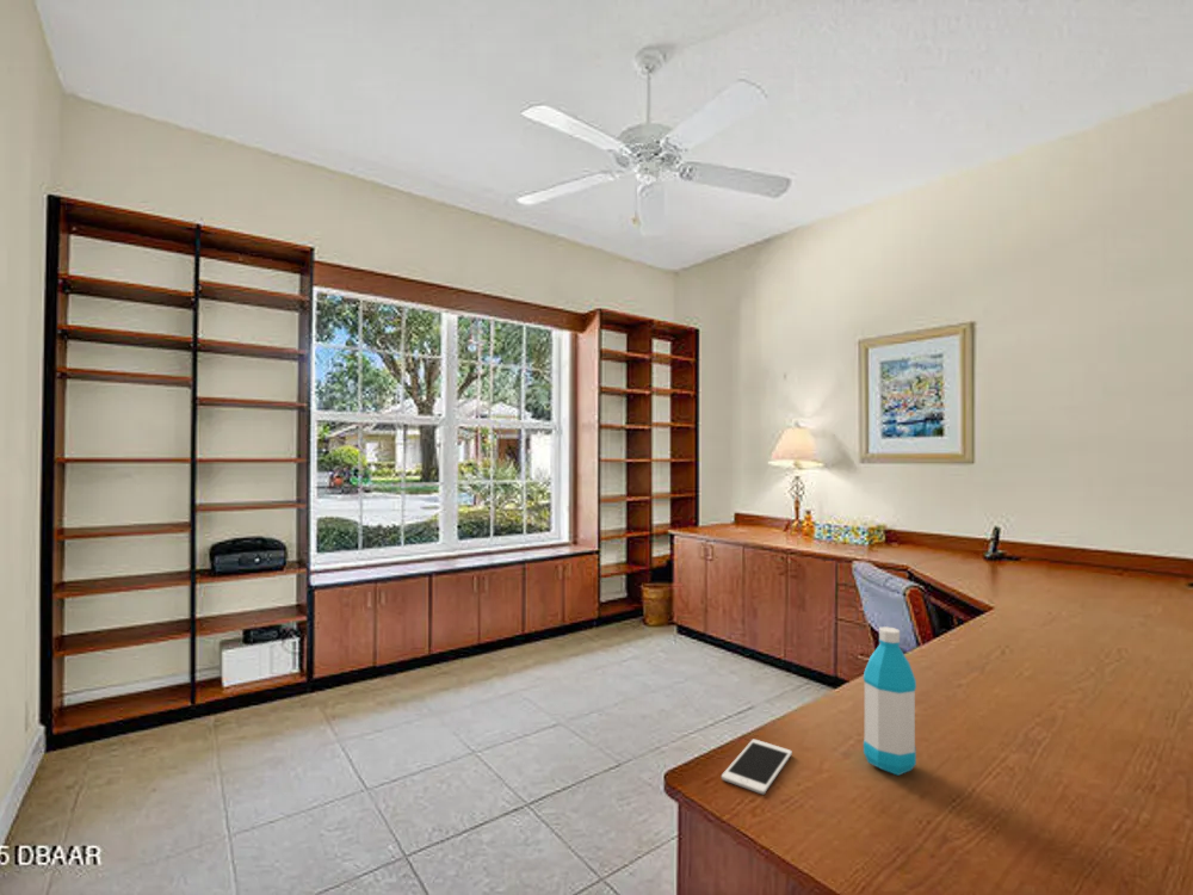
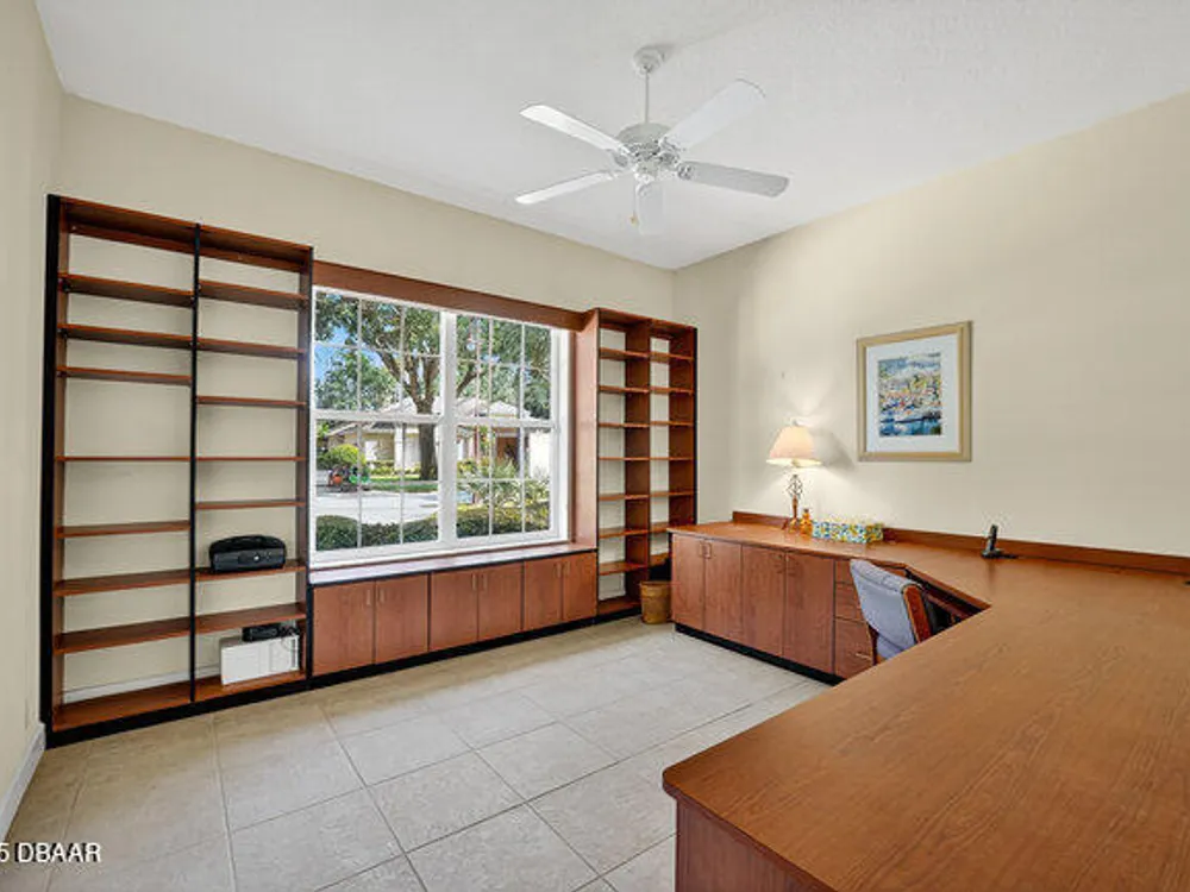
- cell phone (758, 764)
- water bottle (889, 697)
